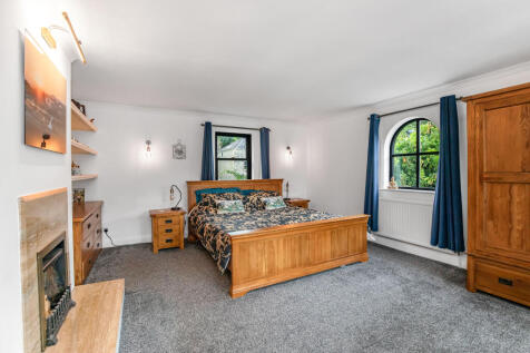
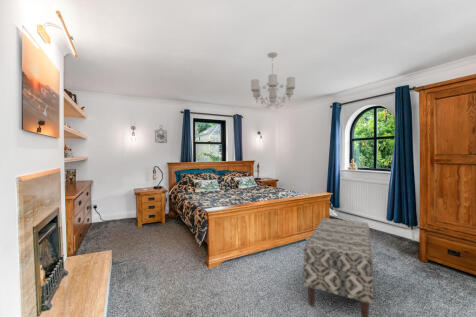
+ bench (341, 257)
+ chandelier (272, 81)
